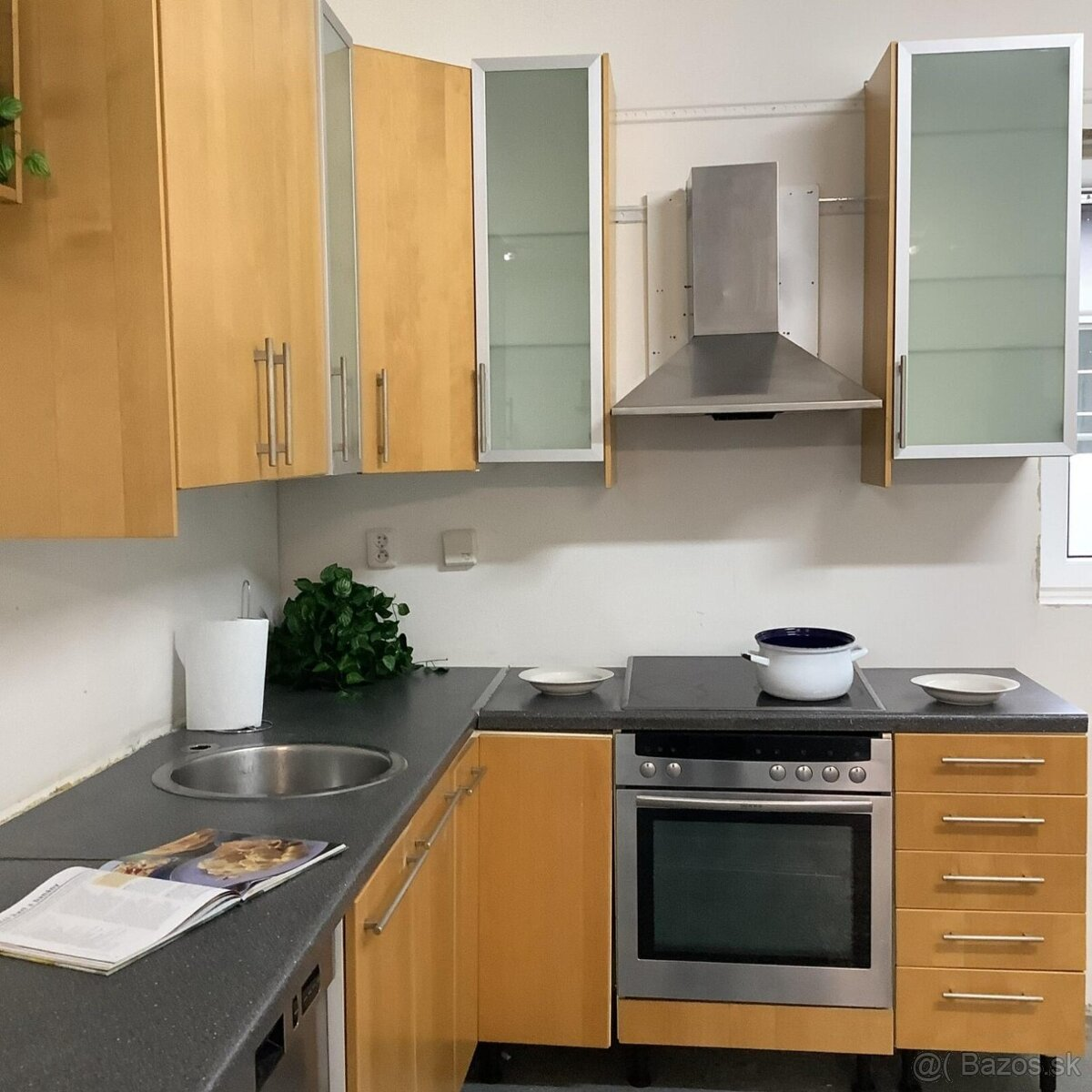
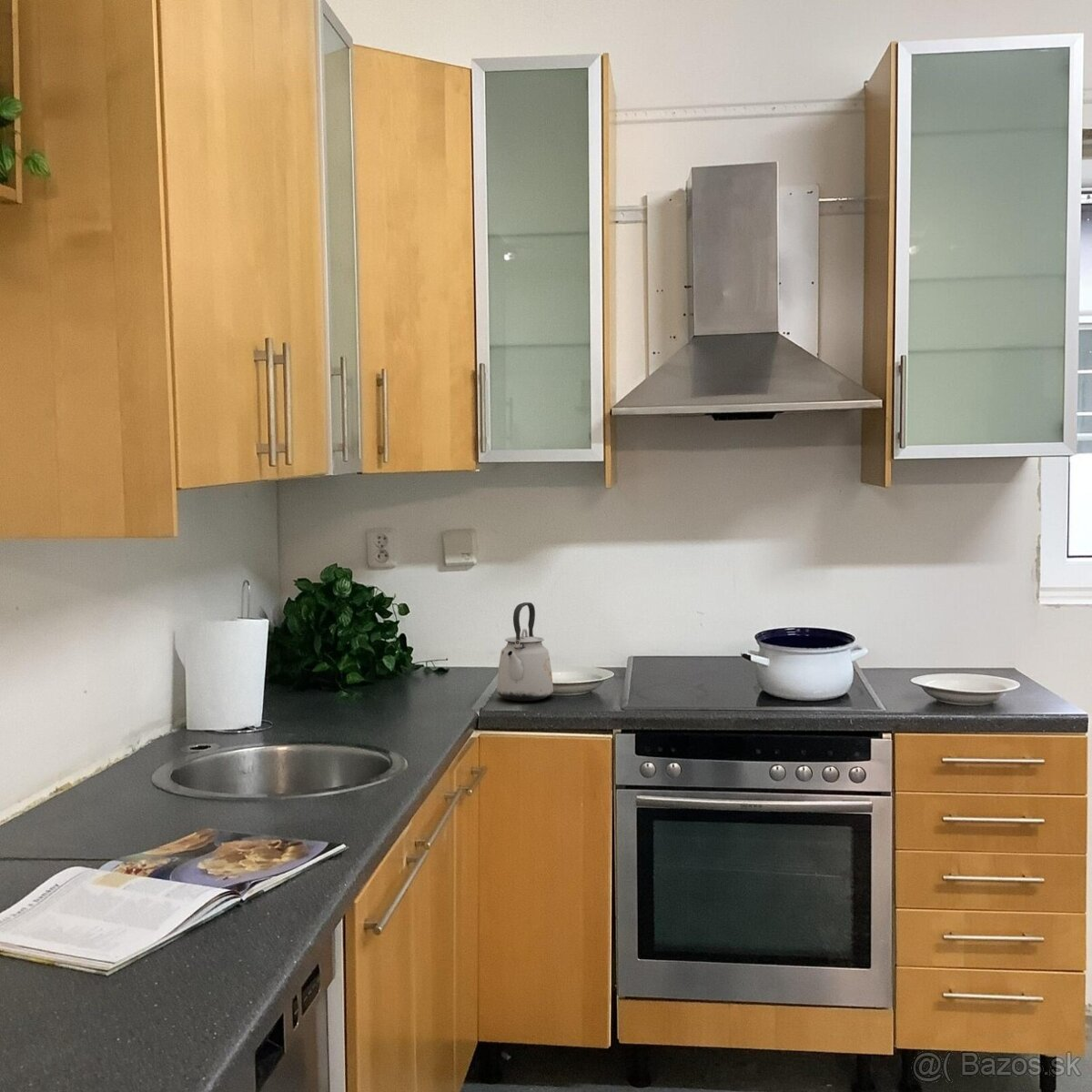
+ kettle (521, 652)
